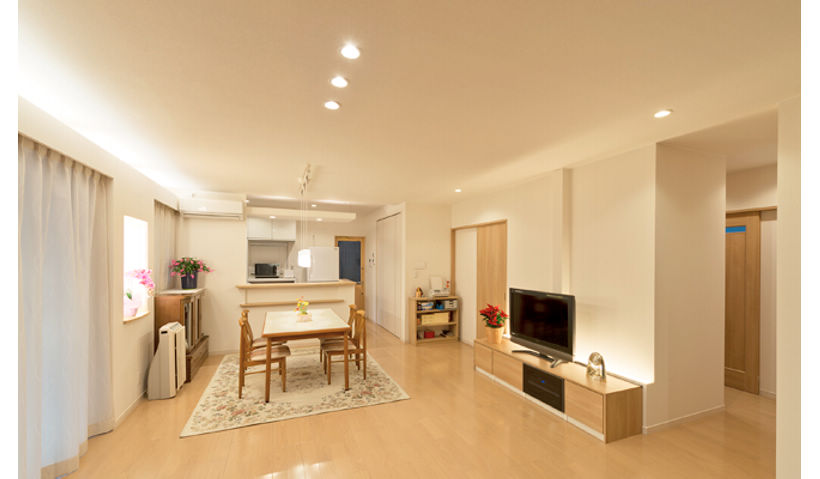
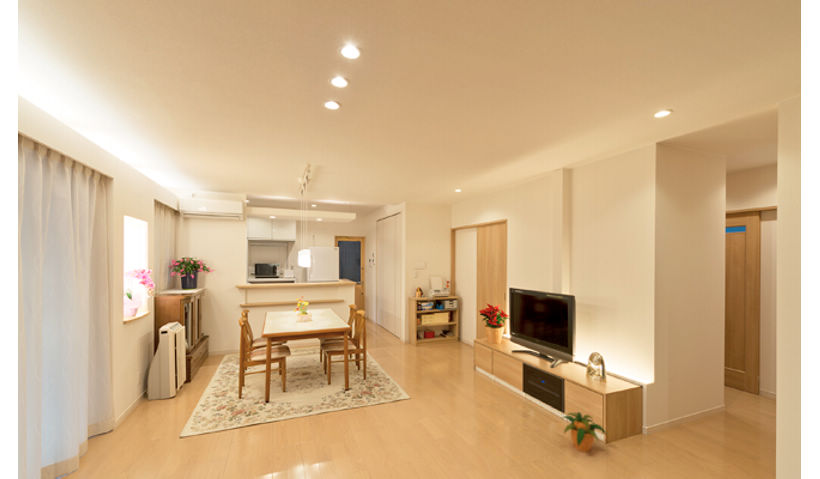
+ potted plant (579, 428)
